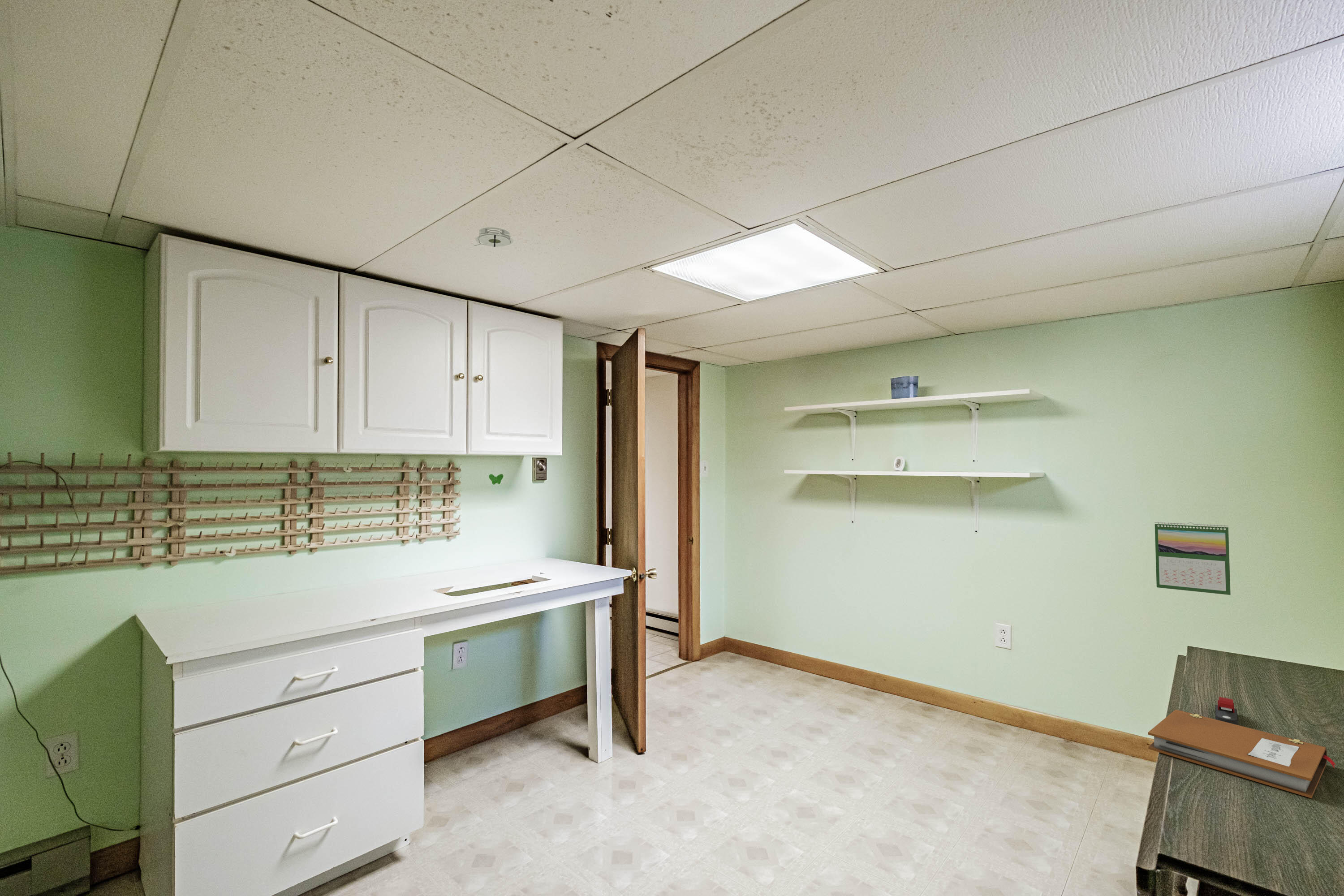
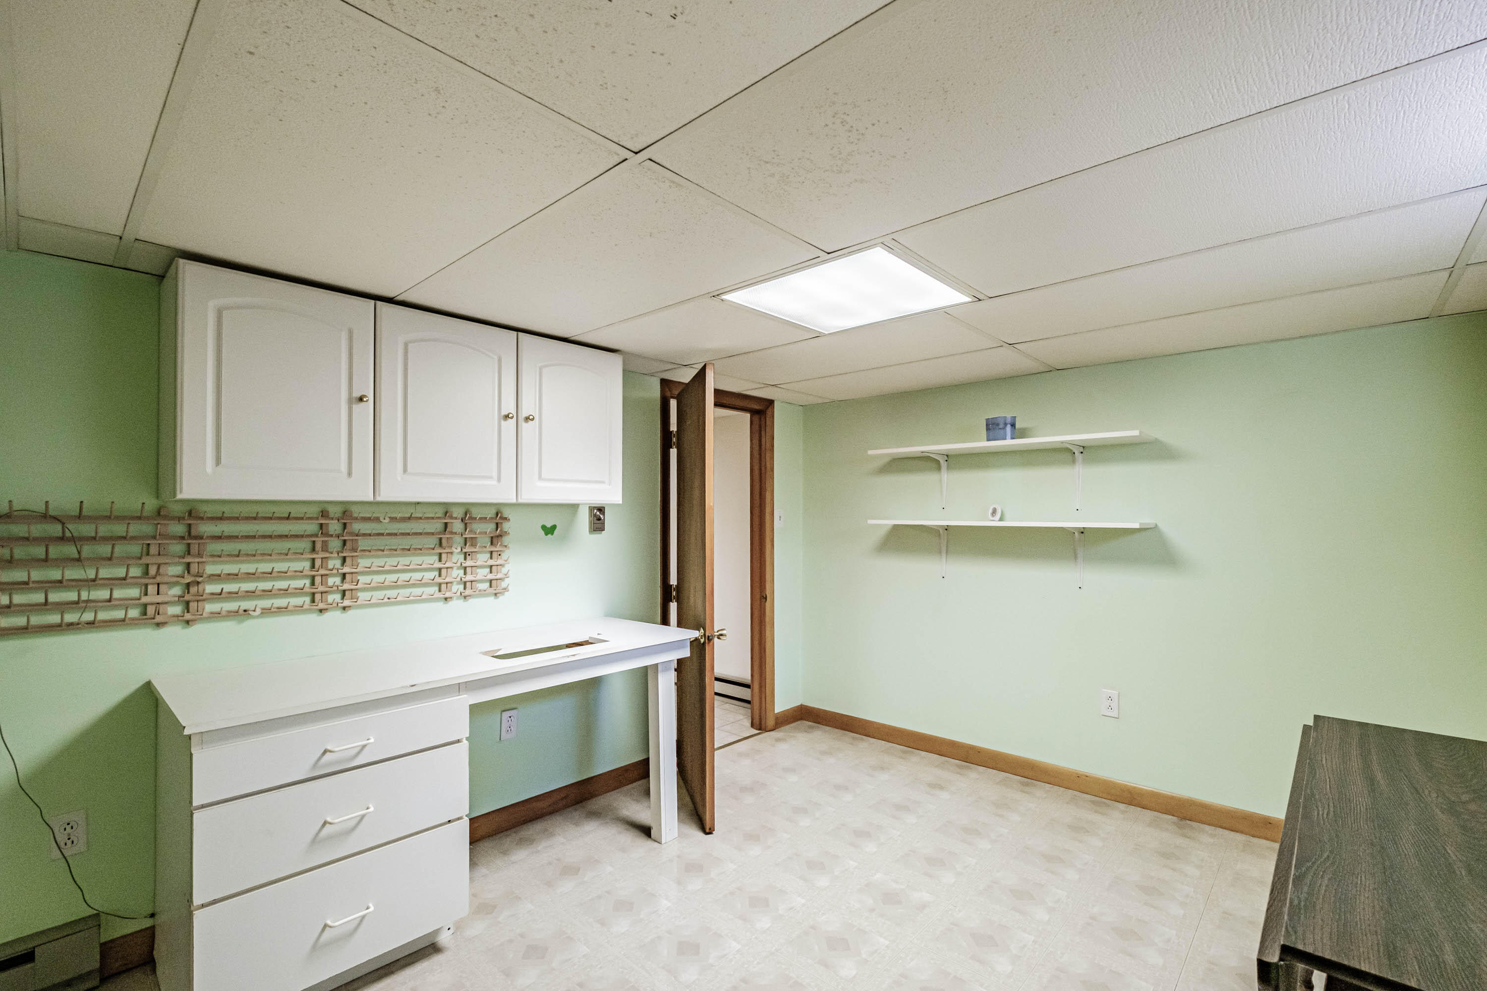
- notebook (1240, 748)
- stapler (1226, 706)
- calendar (1191, 556)
- smoke detector (493, 237)
